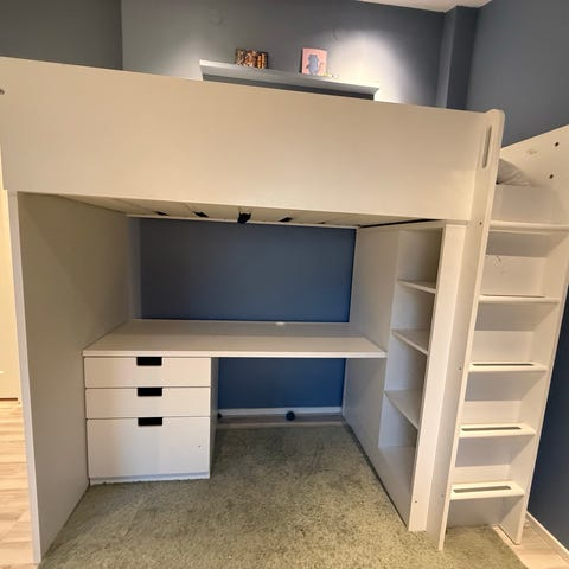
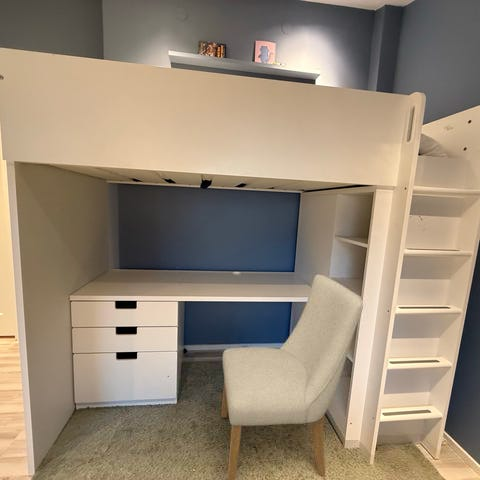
+ chair (283, 367)
